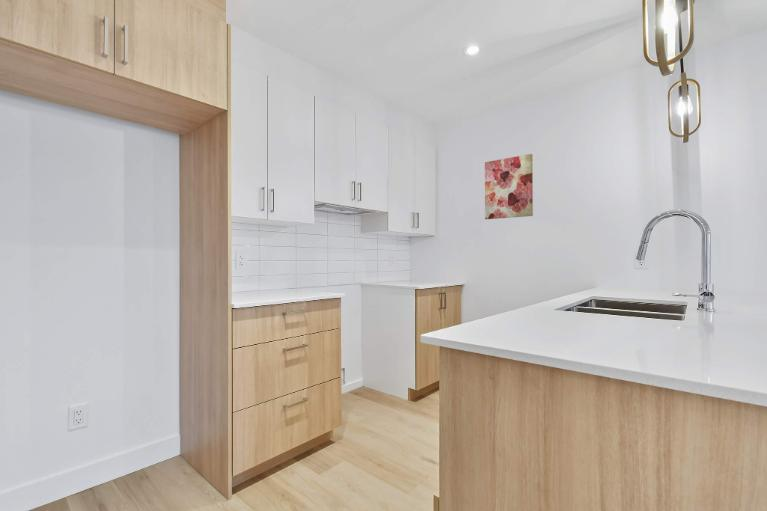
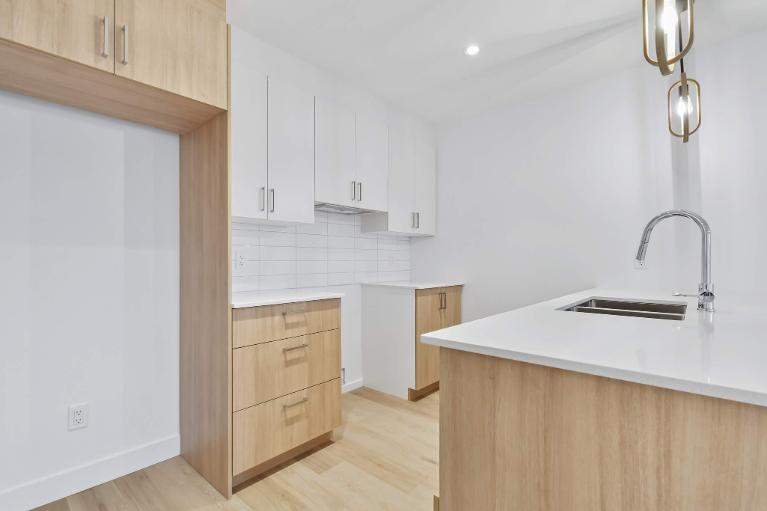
- wall art (507, 188)
